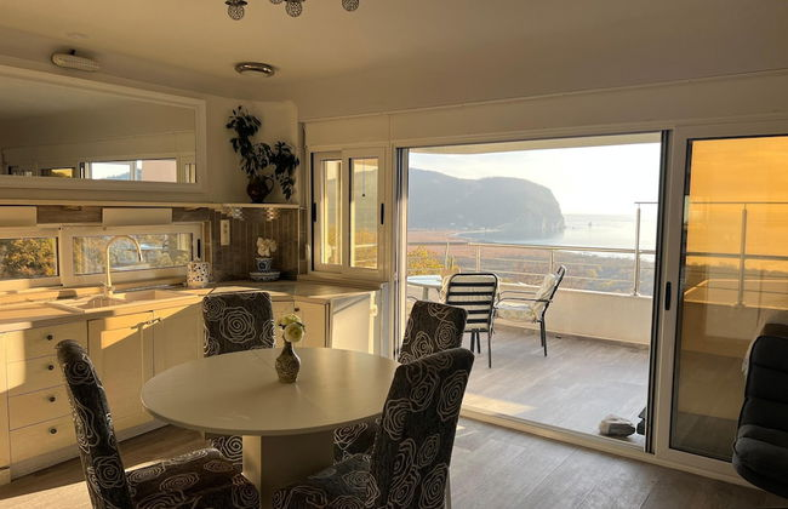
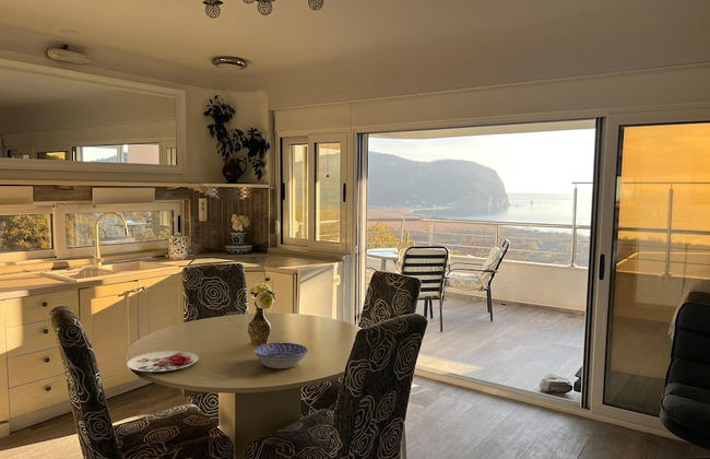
+ bowl (281, 355)
+ plate (163, 360)
